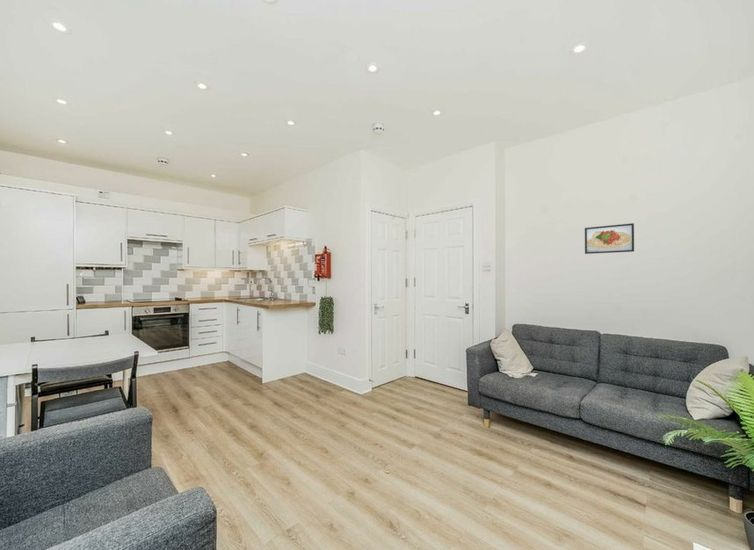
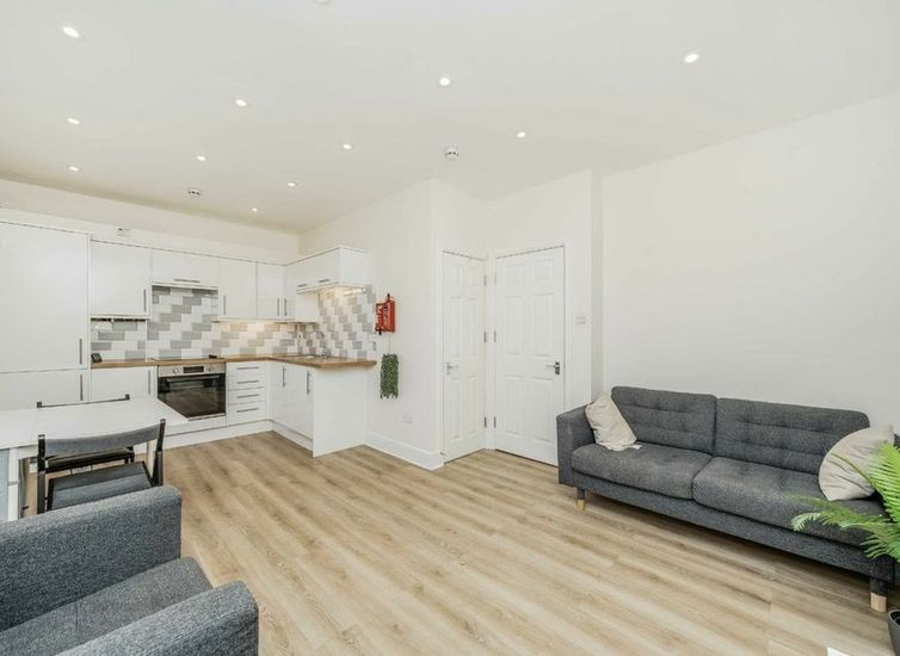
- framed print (608, 239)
